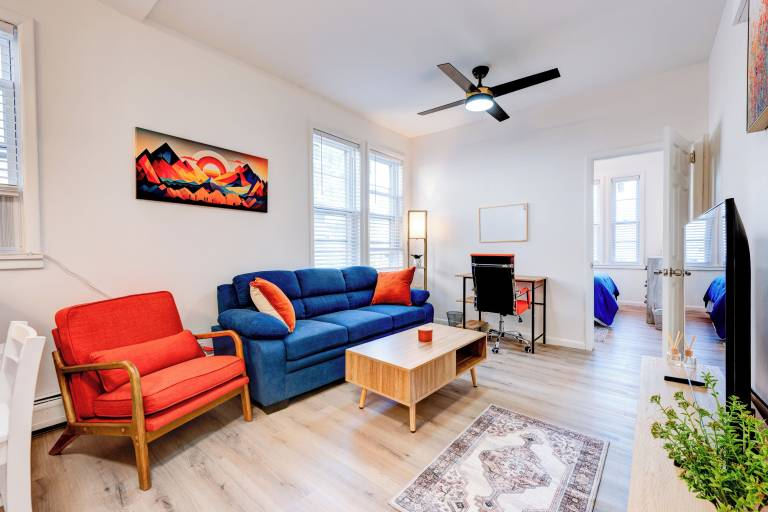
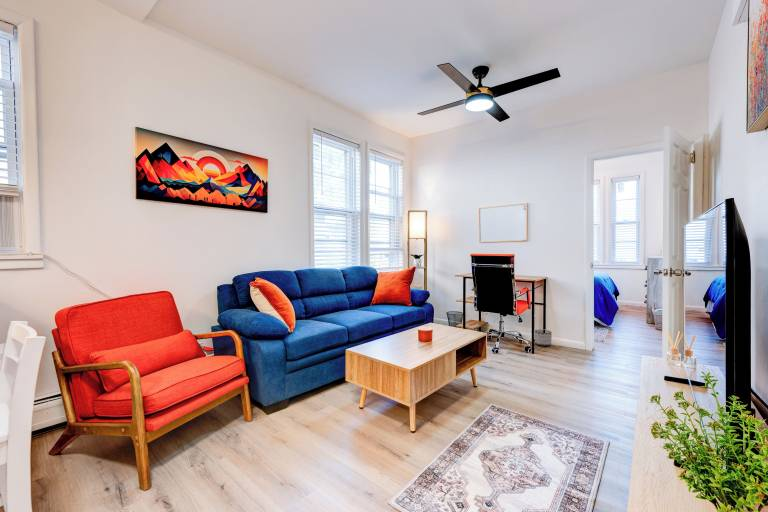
+ planter (542, 337)
